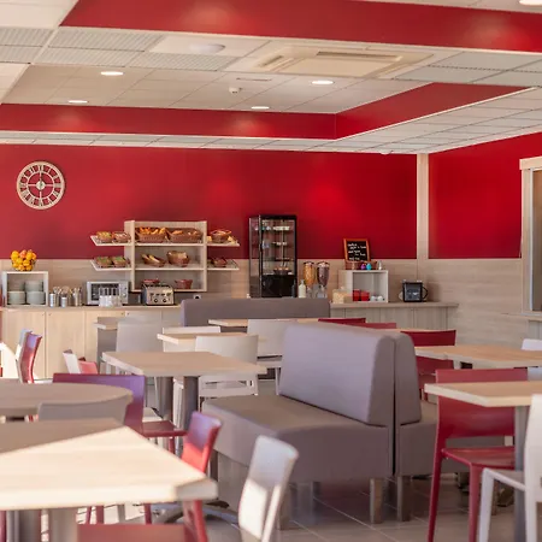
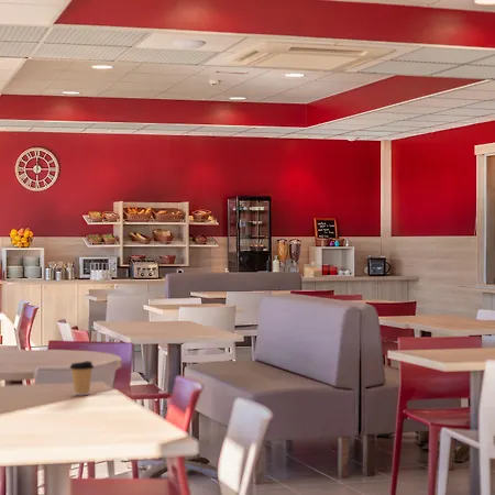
+ coffee cup (81, 377)
